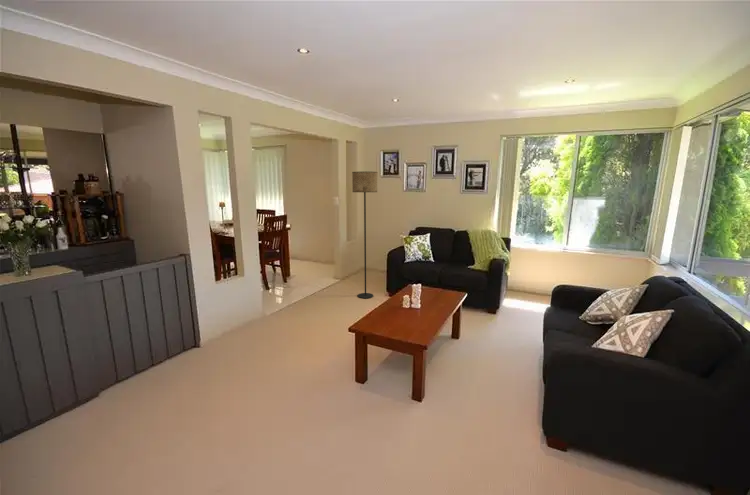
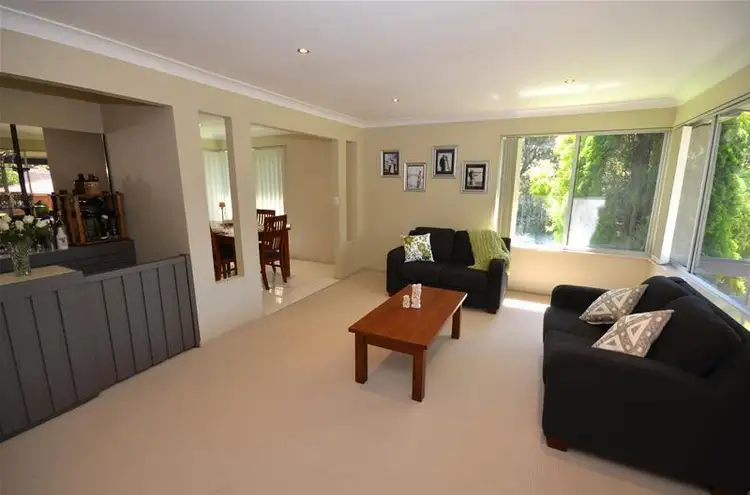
- floor lamp (365, 235)
